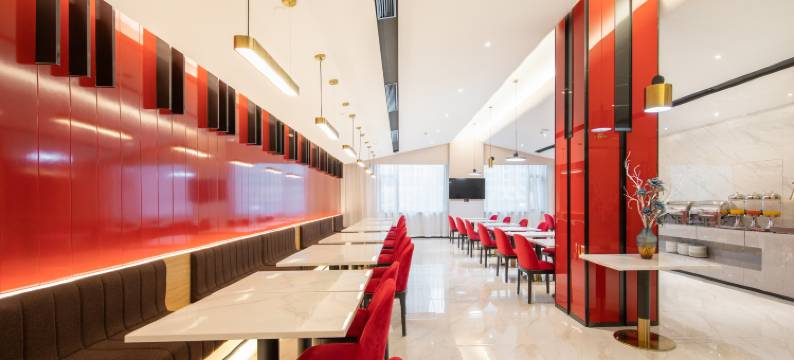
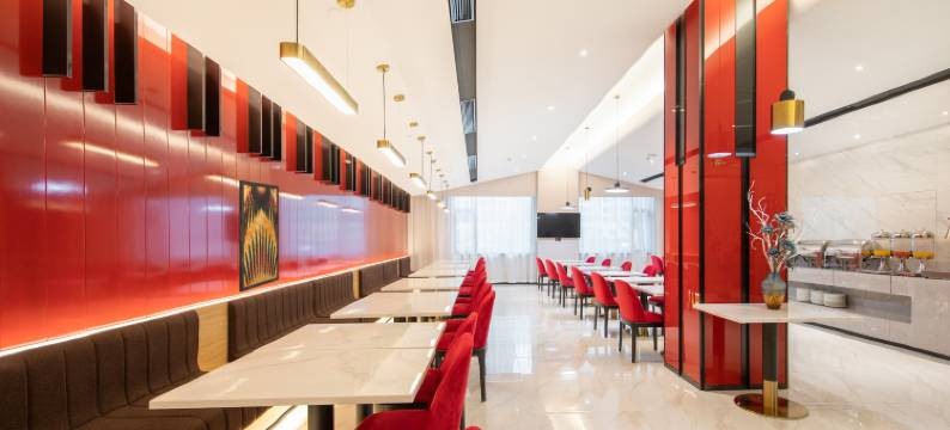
+ wall art (260, 234)
